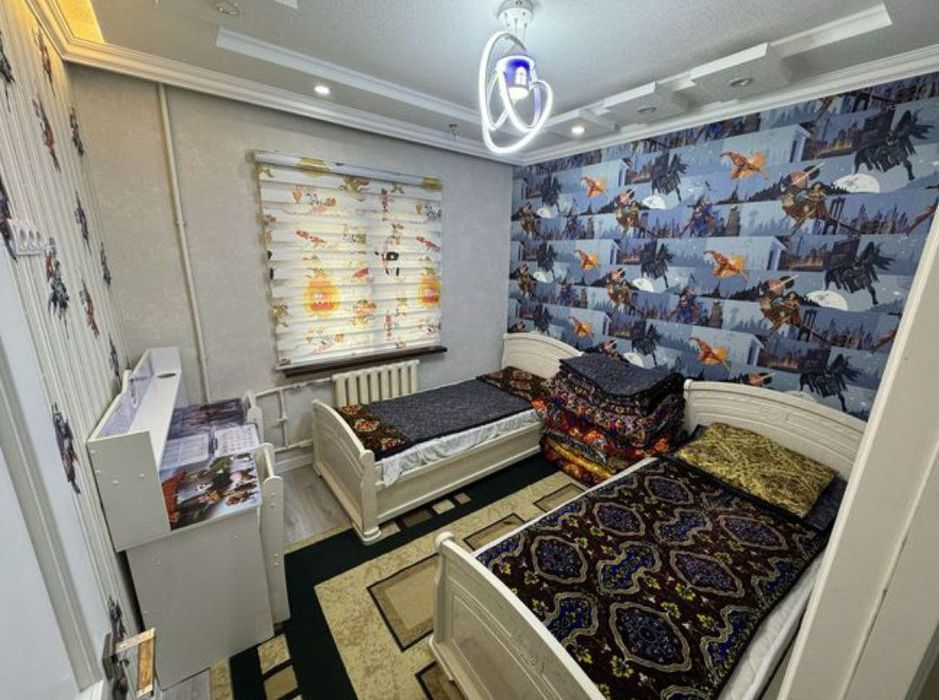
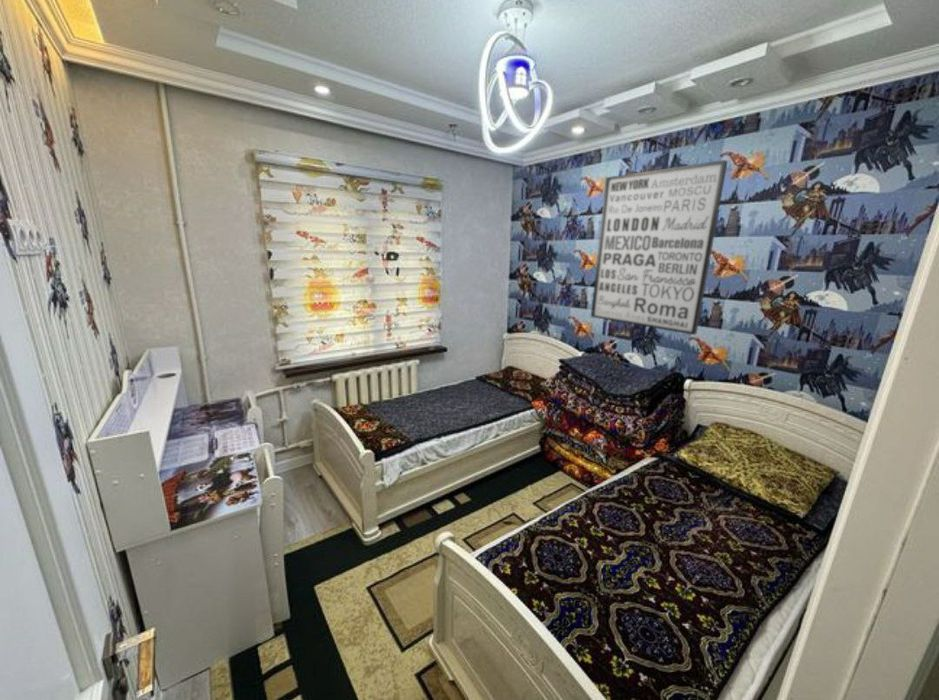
+ wall art (648, 251)
